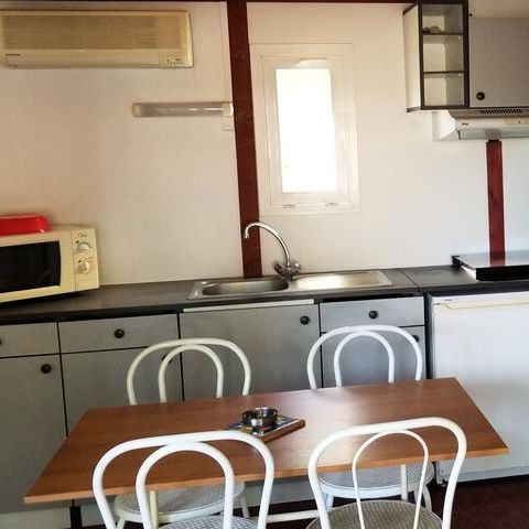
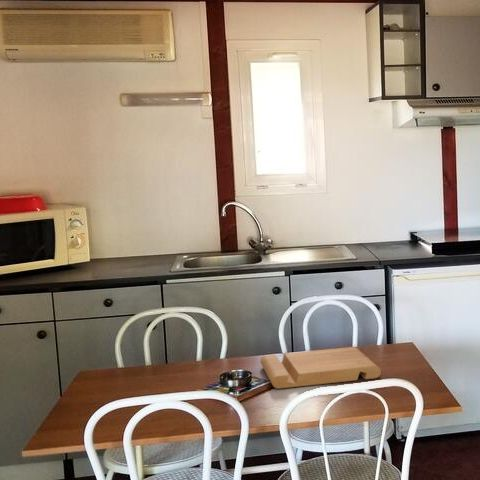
+ cutting board (318, 366)
